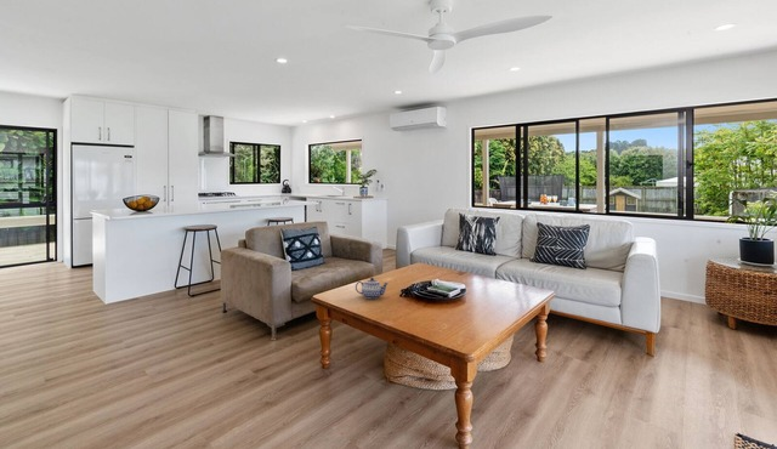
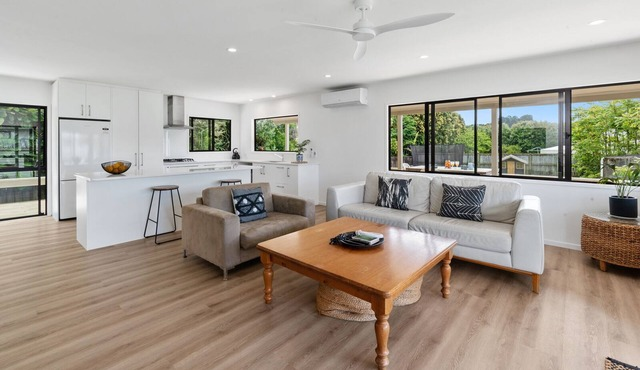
- teapot (372, 286)
